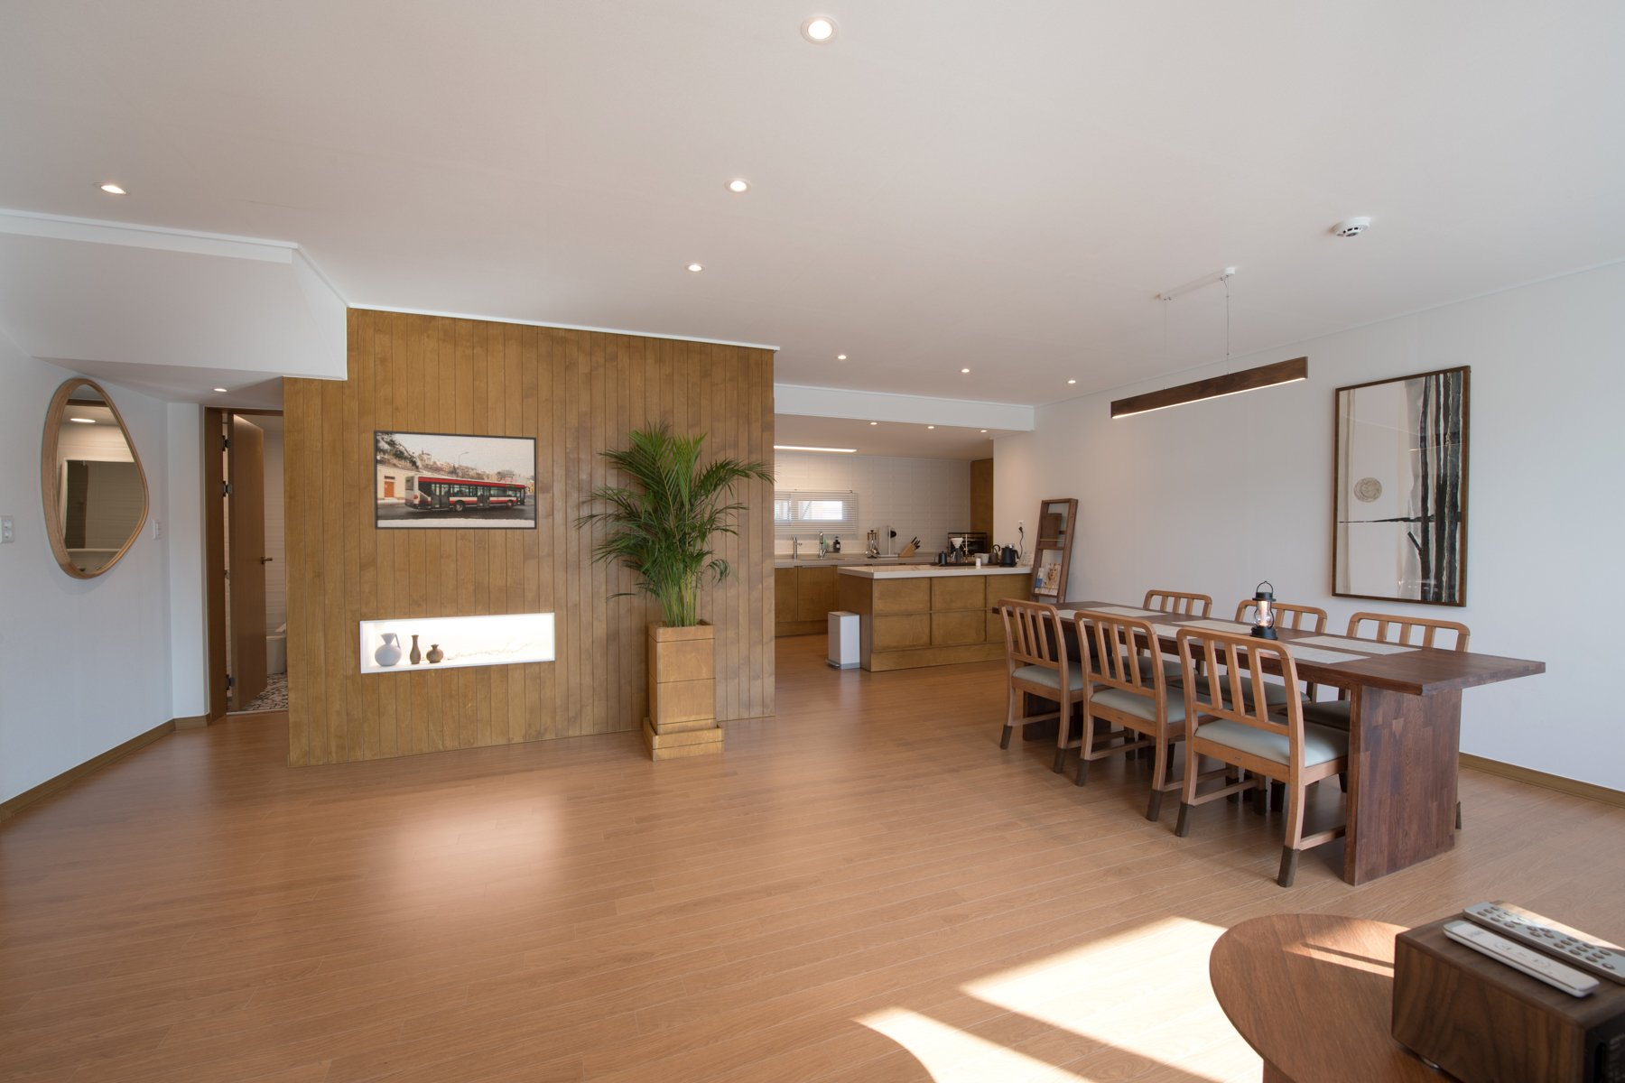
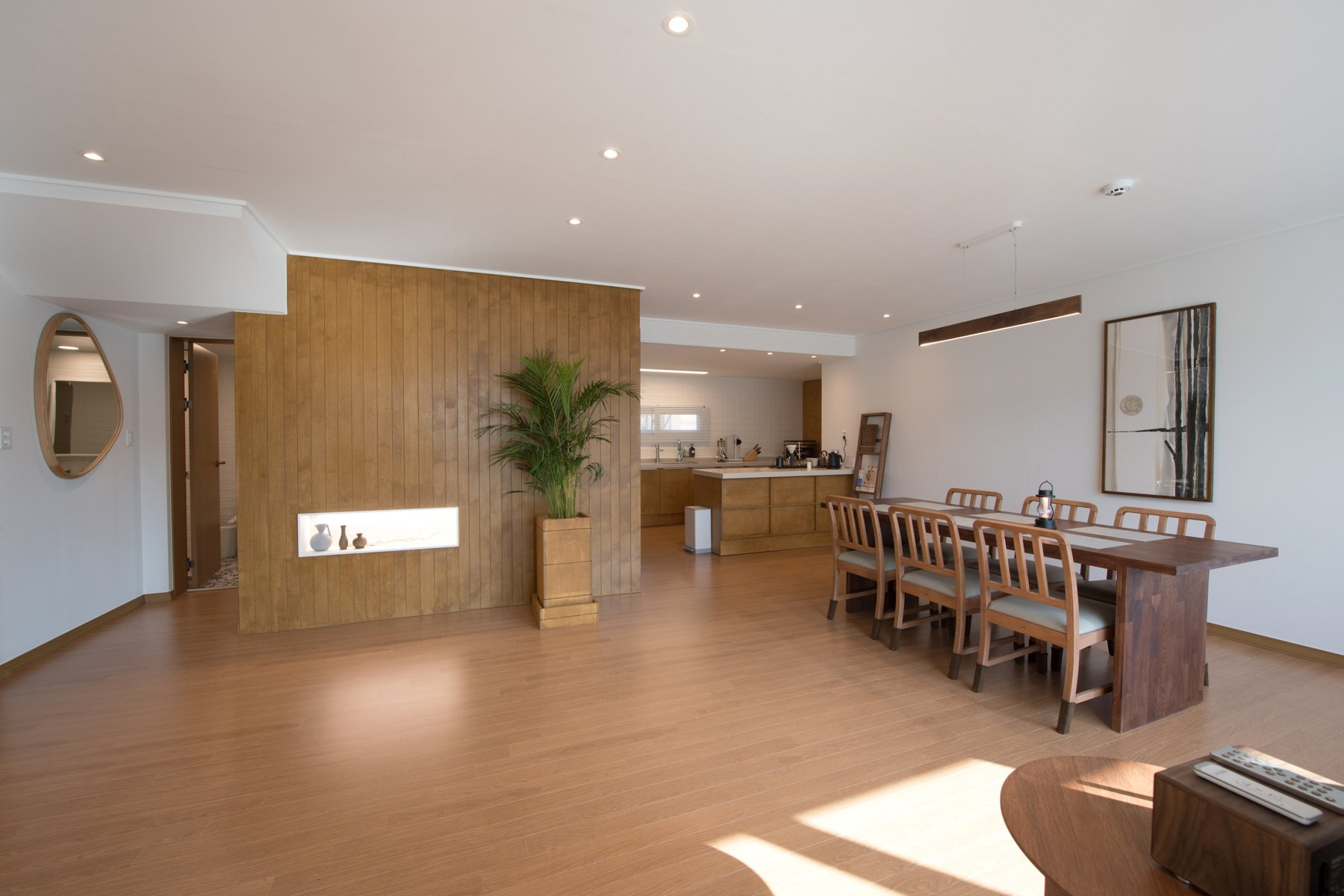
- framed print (458, 481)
